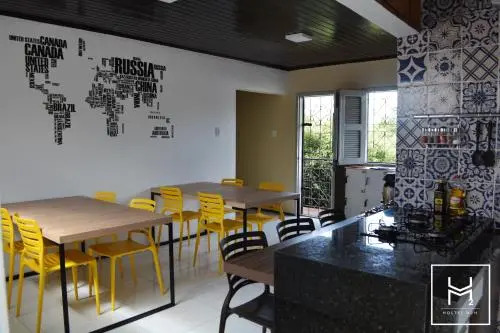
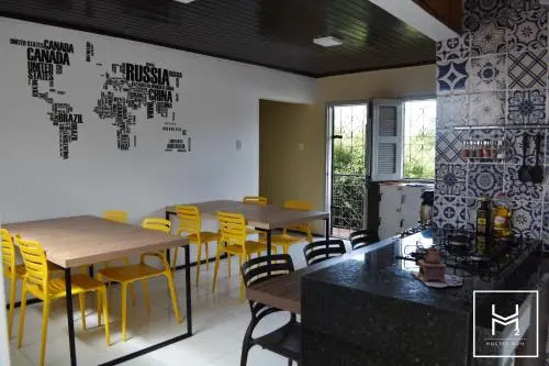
+ teapot (434, 264)
